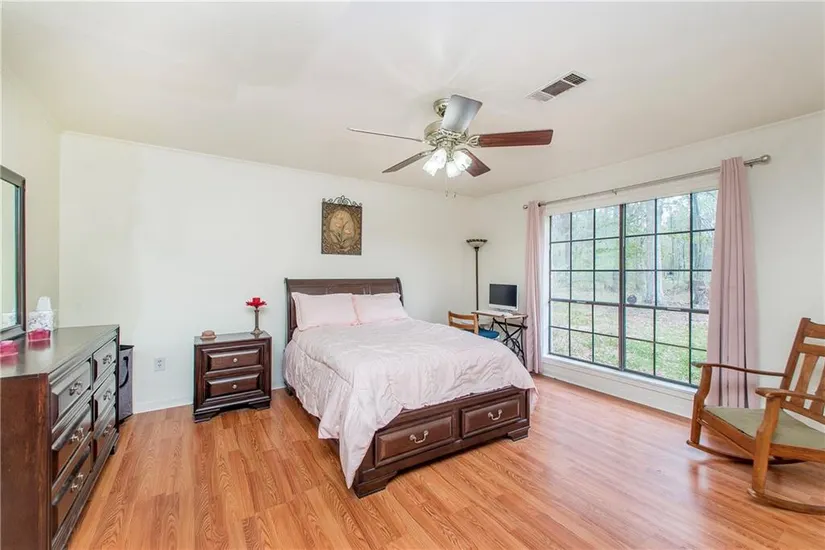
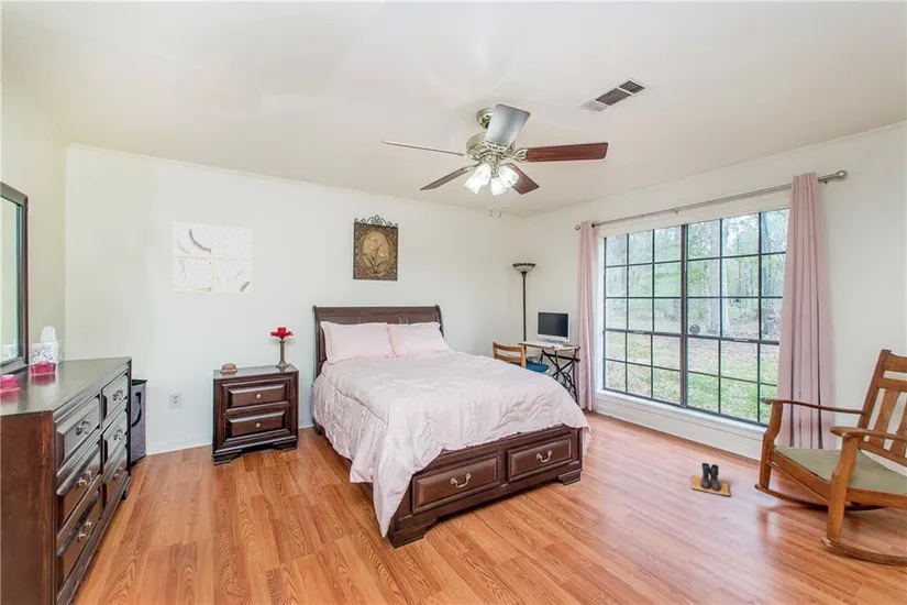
+ boots (710, 476)
+ wall art (212, 257)
